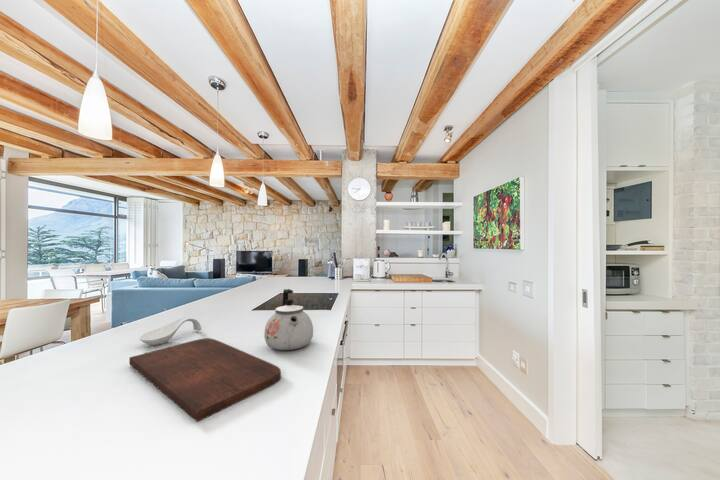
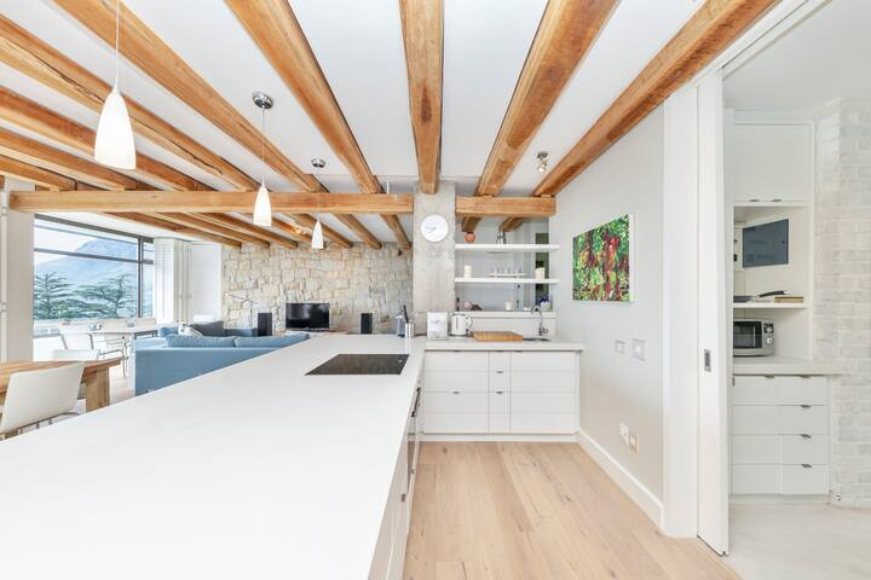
- kettle (289, 317)
- cutting board (204, 367)
- spoon rest (172, 329)
